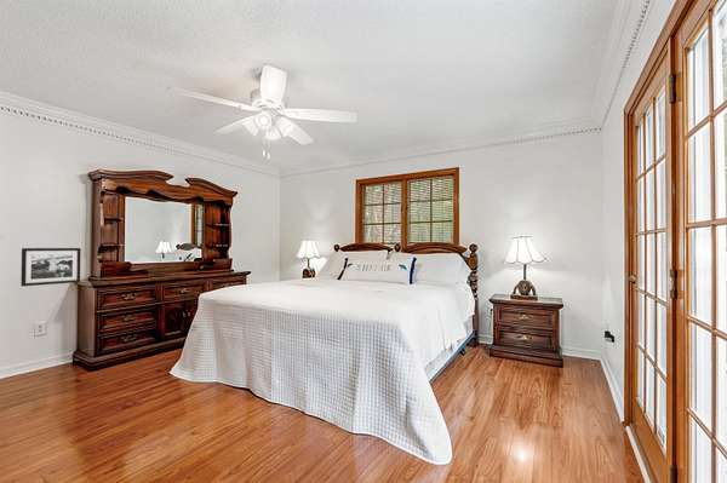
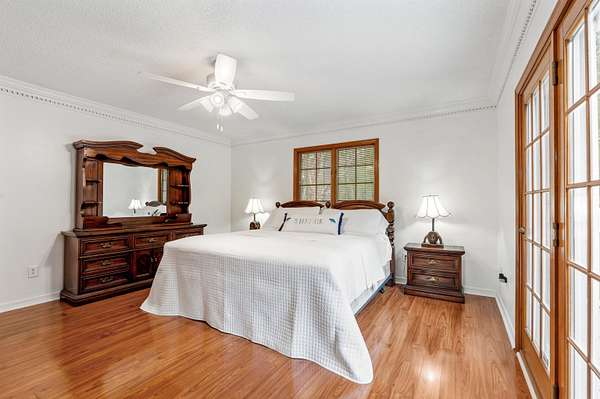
- picture frame (52, 265)
